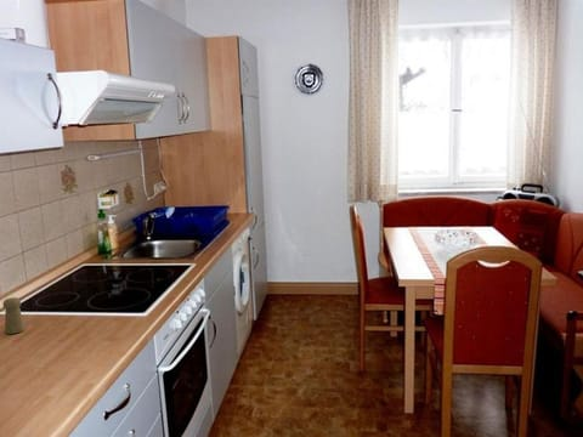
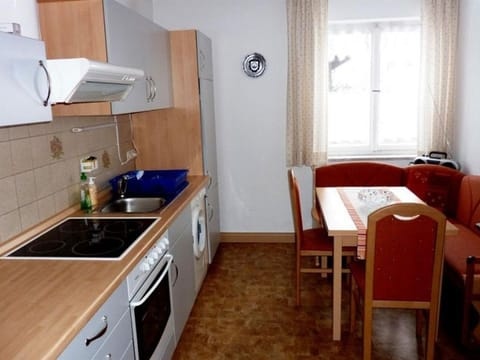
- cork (12, 314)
